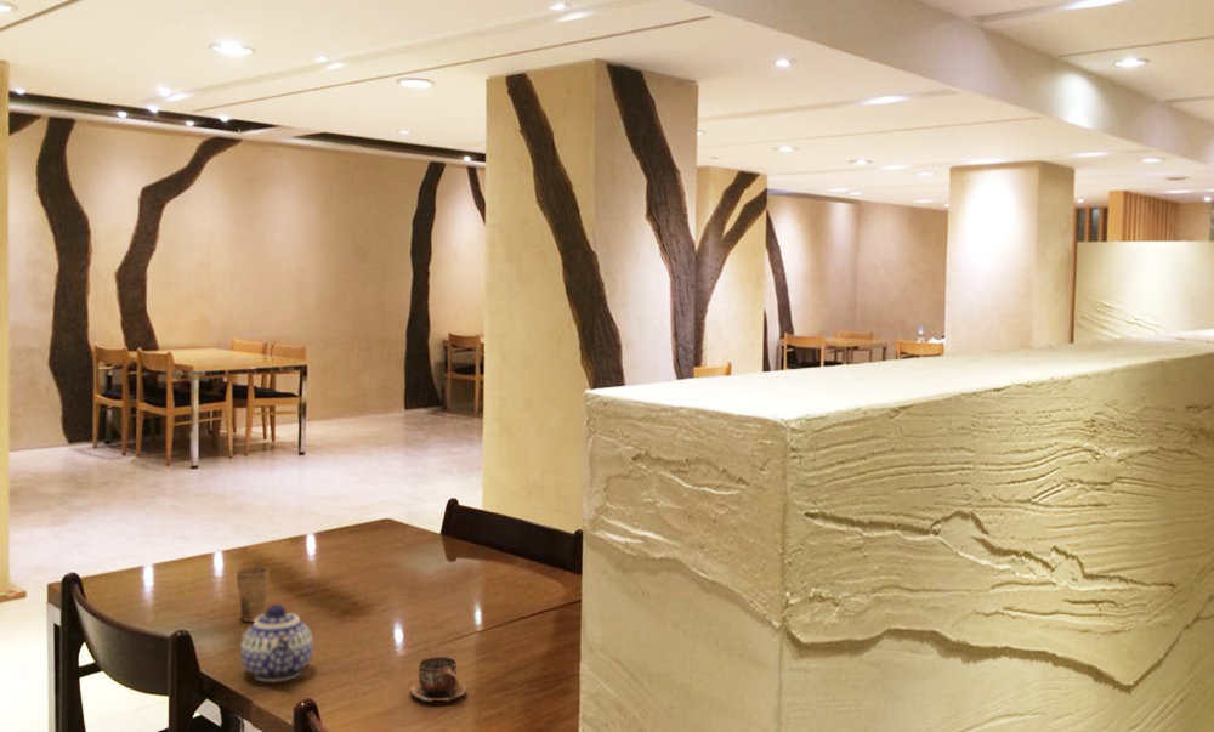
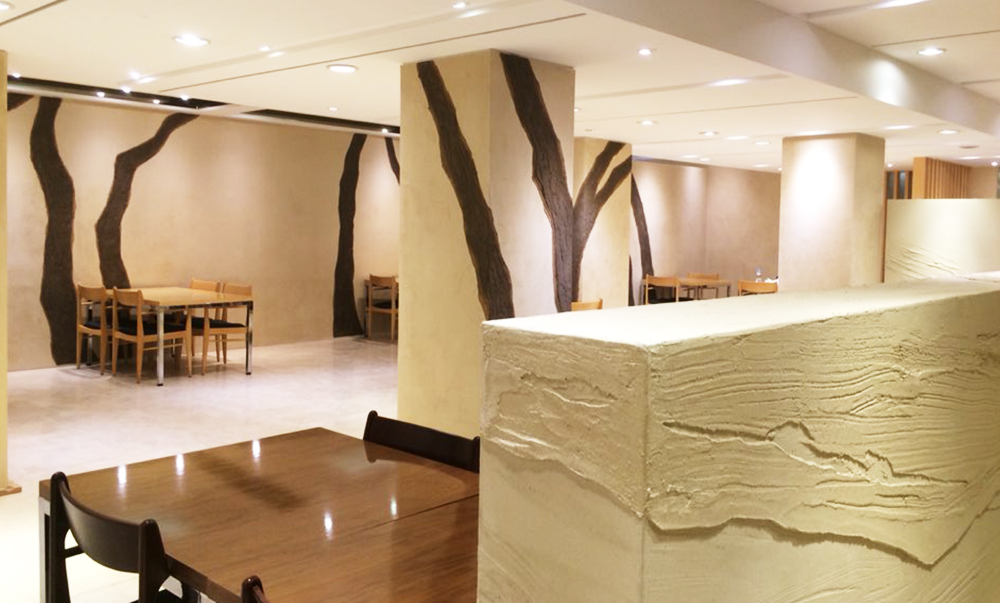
- cup (438, 679)
- cup (253, 588)
- teapot (277, 640)
